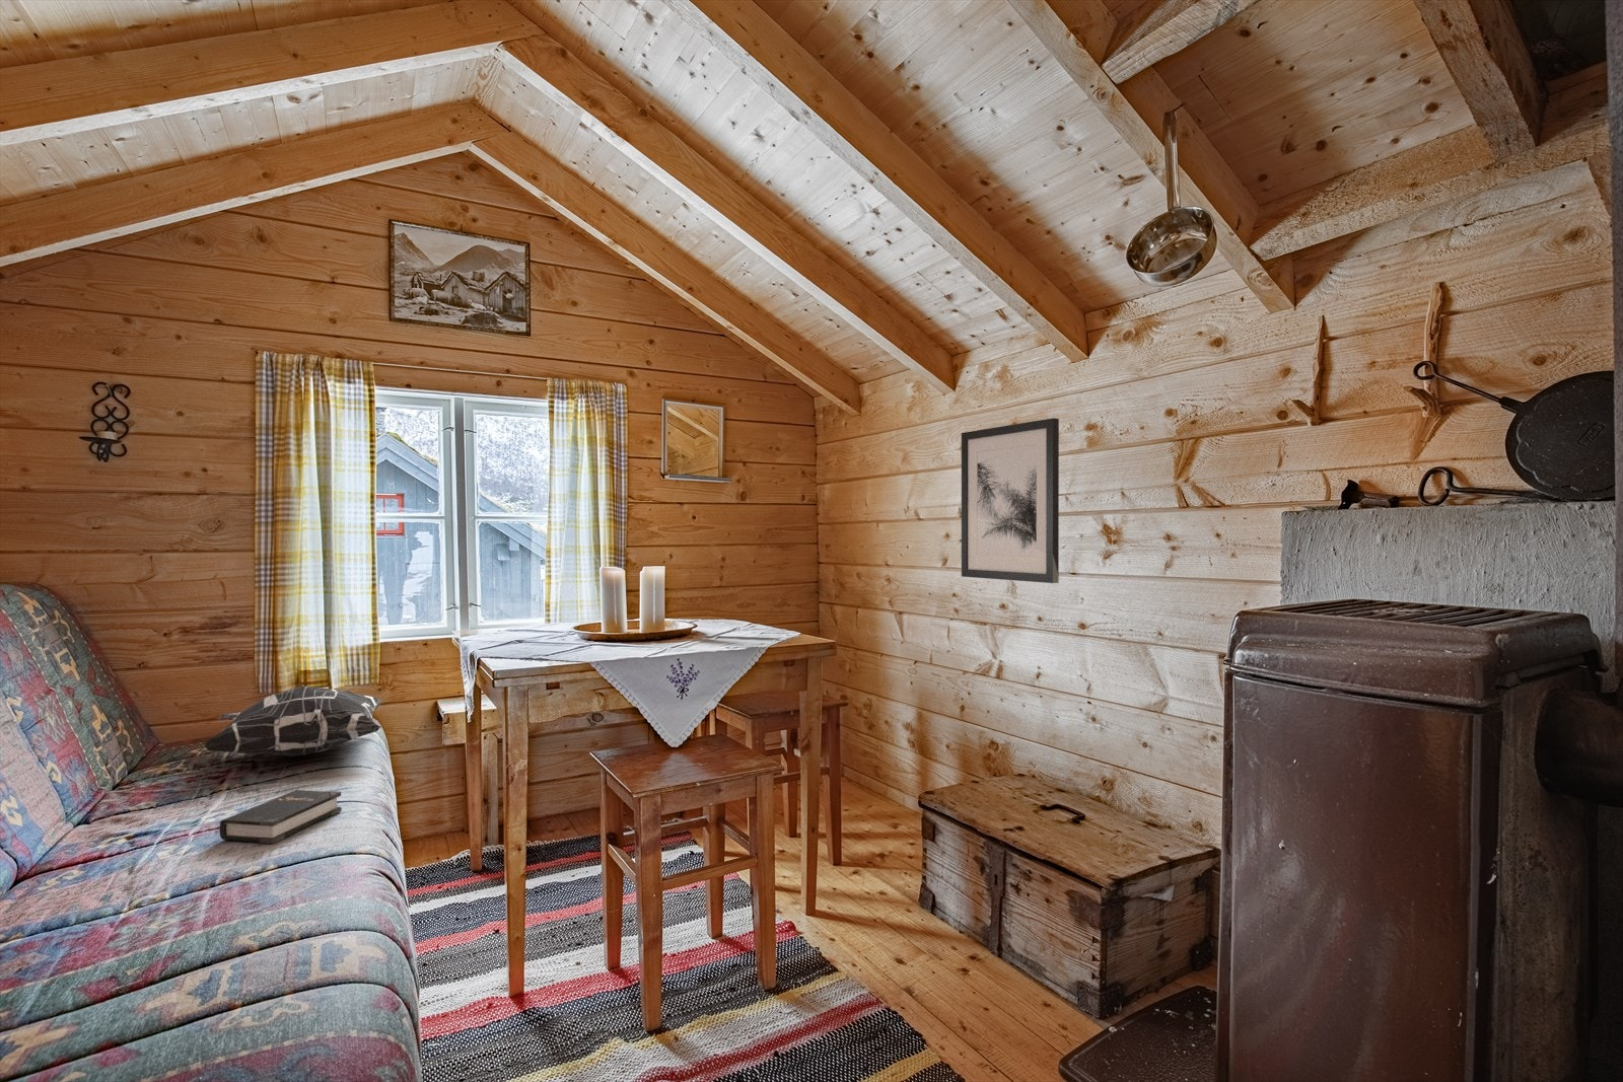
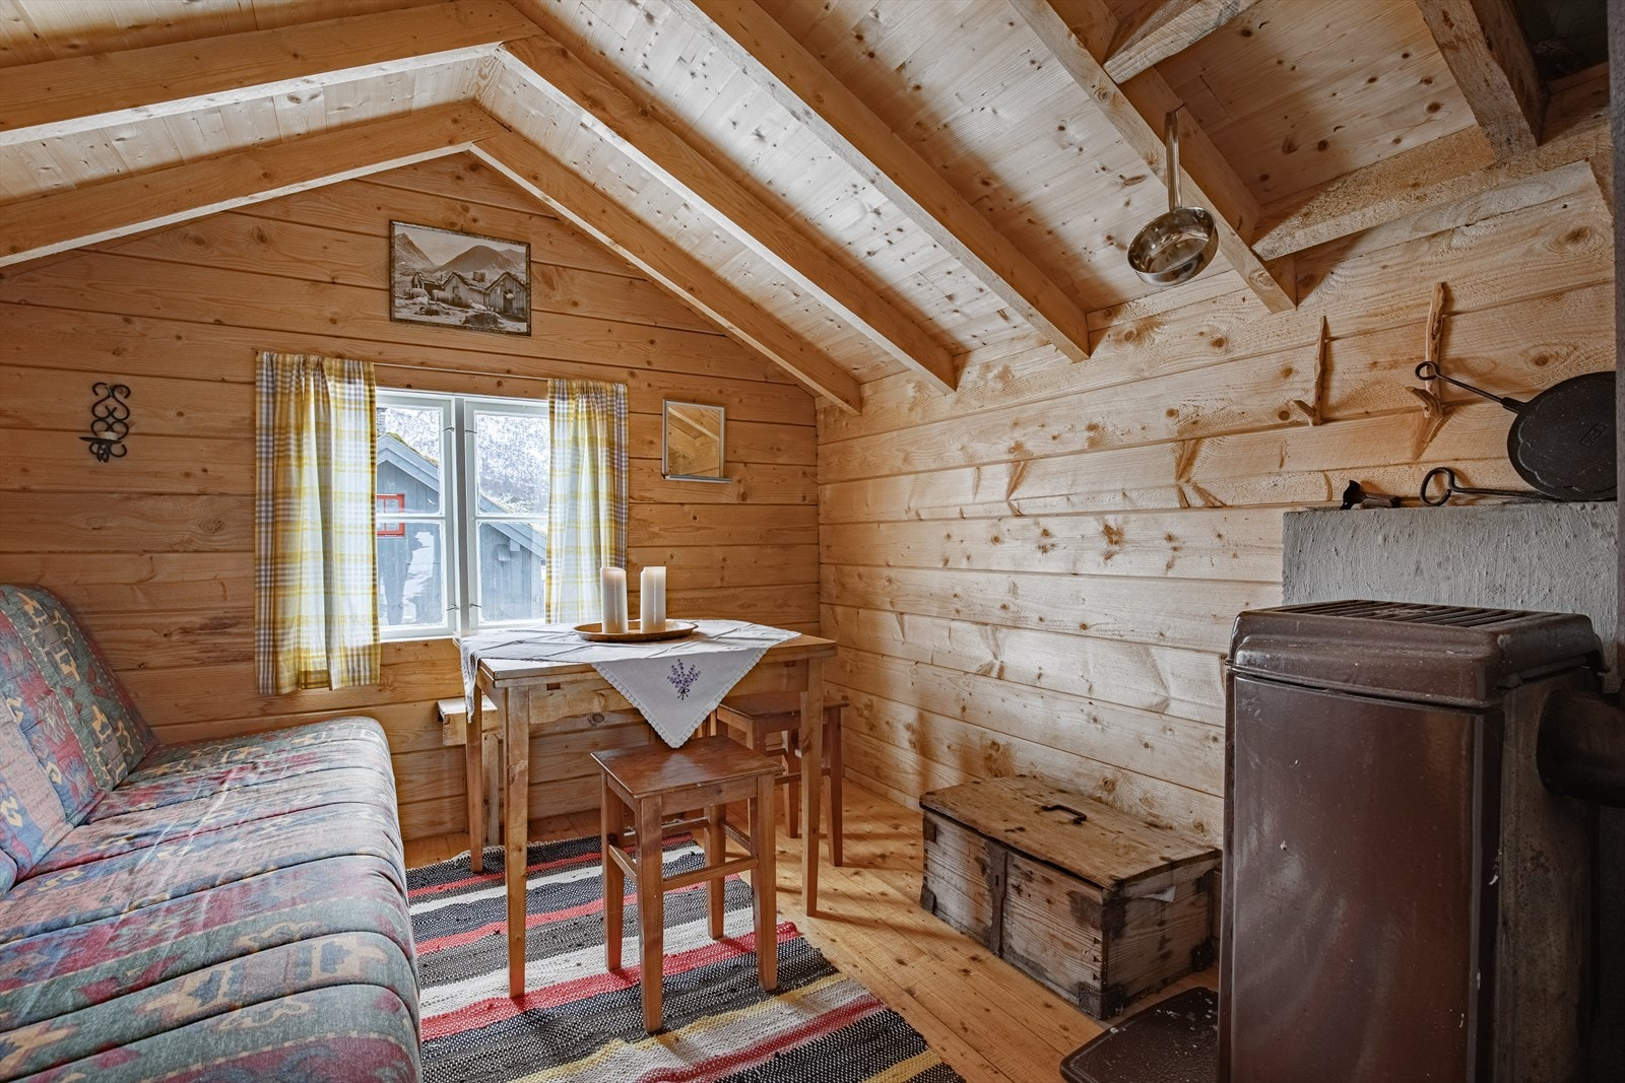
- hardback book (283, 814)
- wall art (1006, 504)
- decorative pillow (299, 720)
